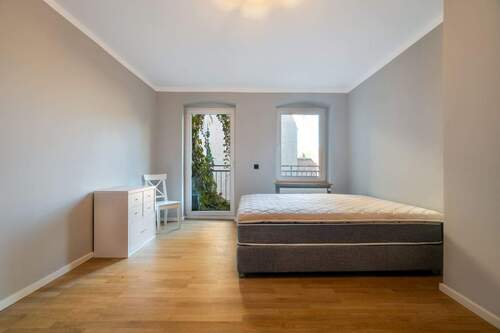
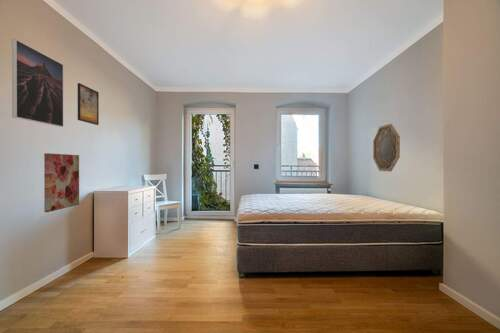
+ home mirror (385, 148)
+ wall art (63, 181)
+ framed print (88, 105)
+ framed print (40, 88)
